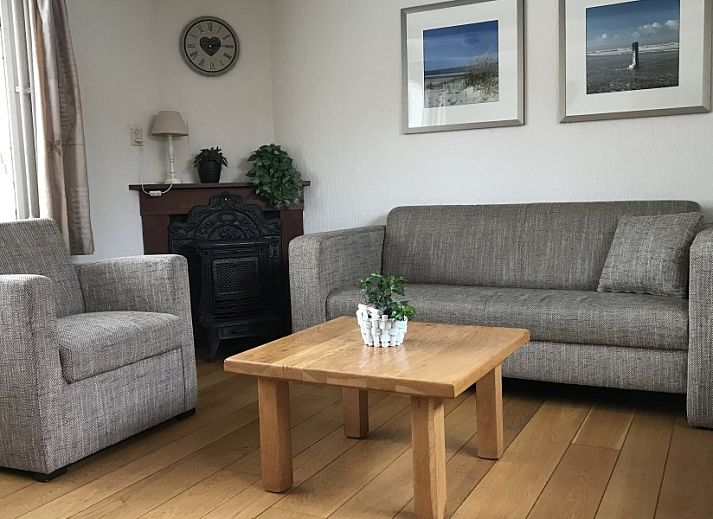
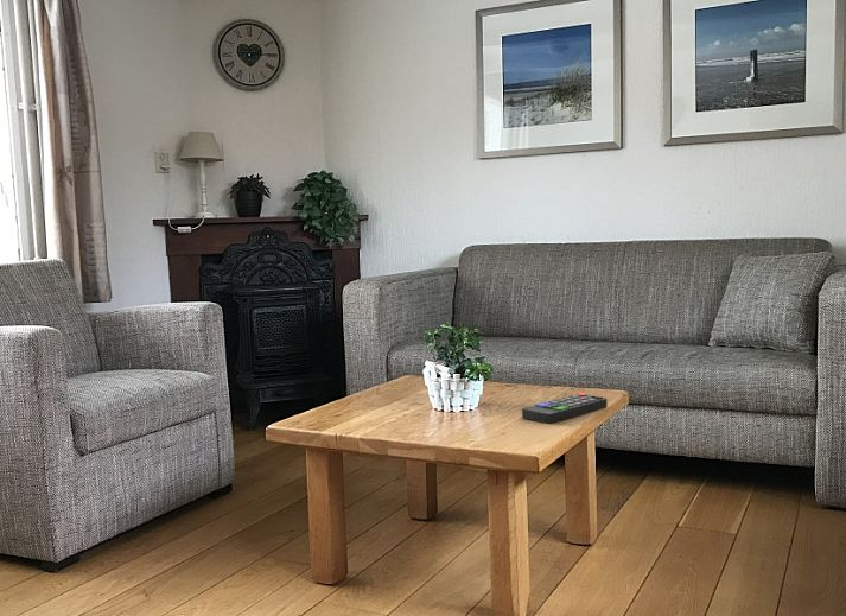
+ remote control (565, 407)
